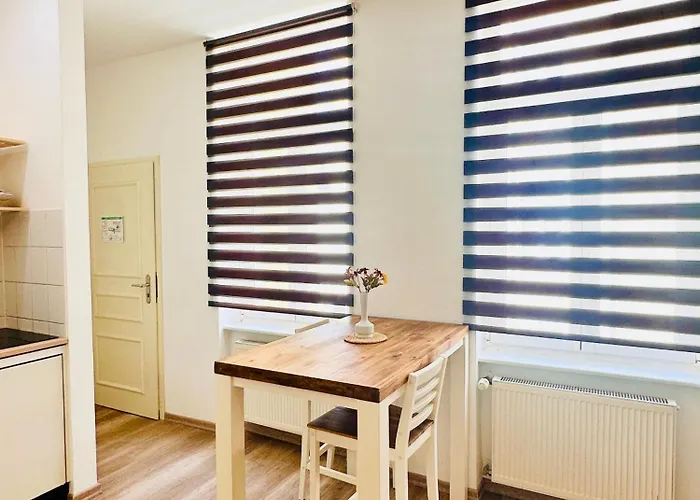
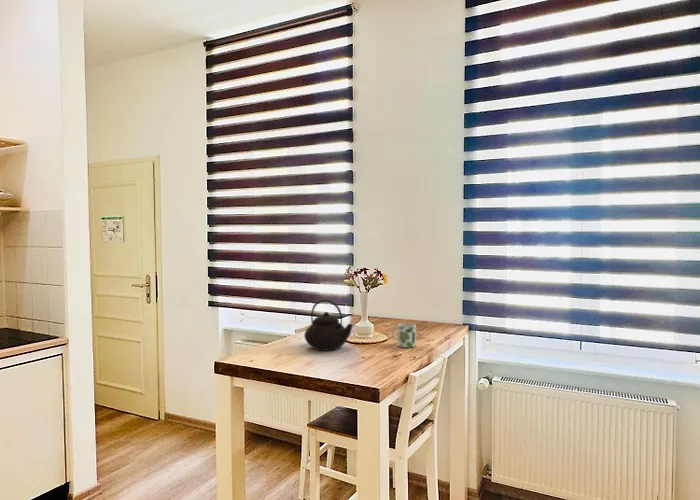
+ teapot (330, 323)
+ mug (403, 334)
